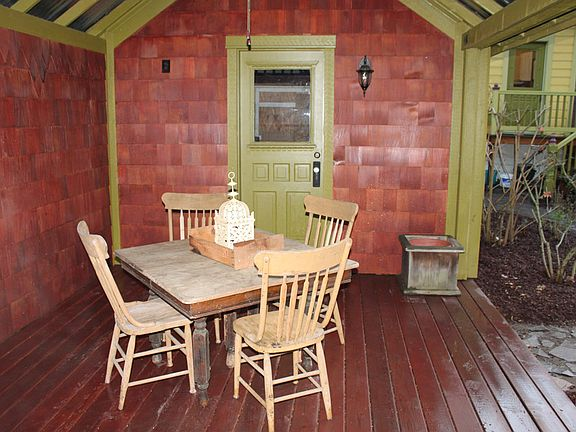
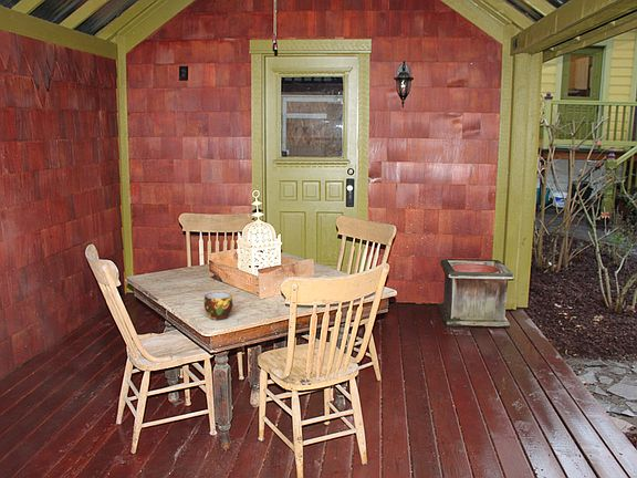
+ cup (217, 305)
